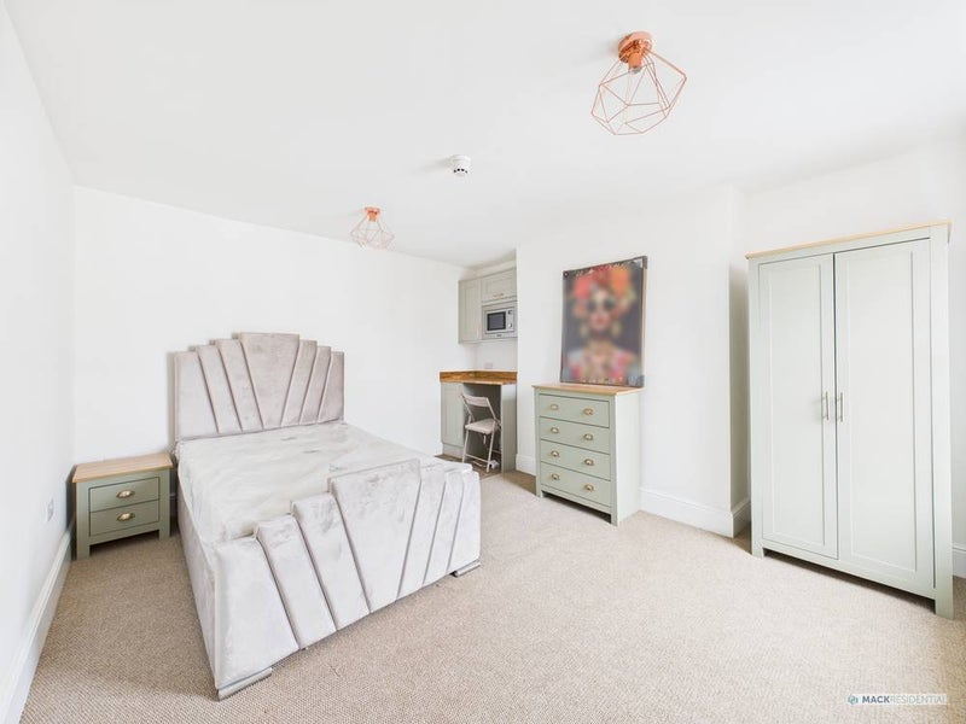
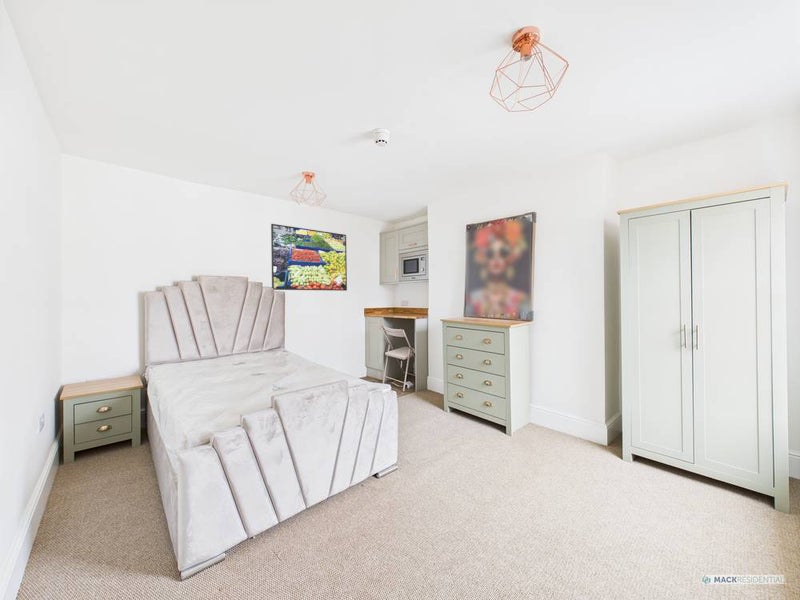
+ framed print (312, 260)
